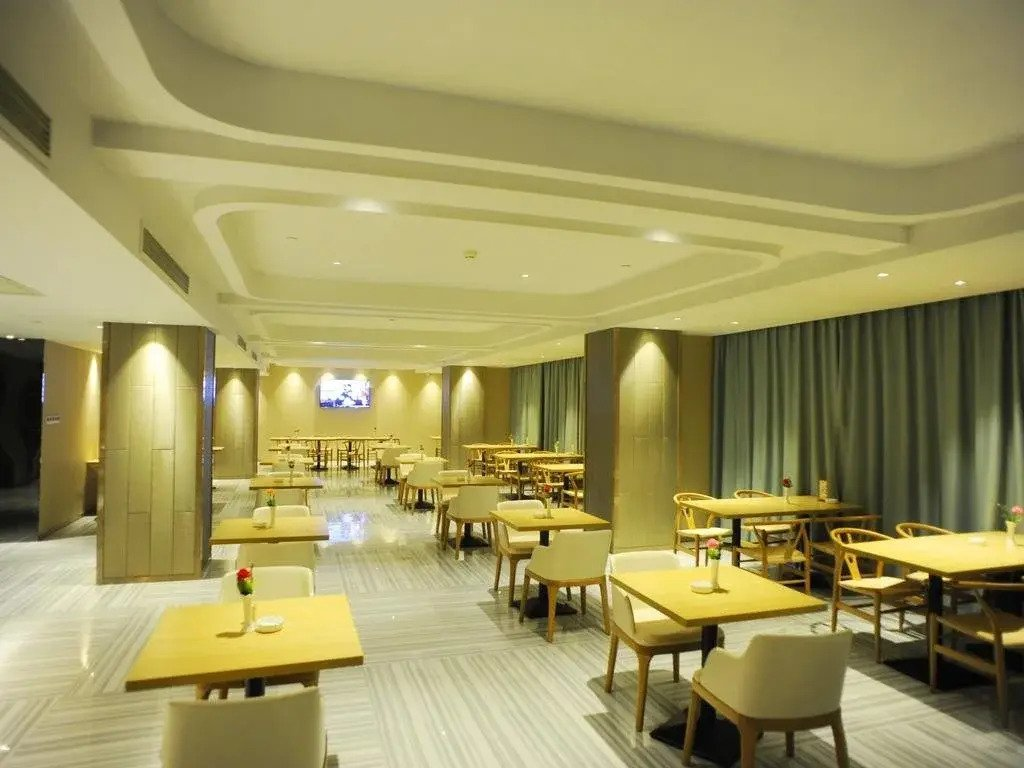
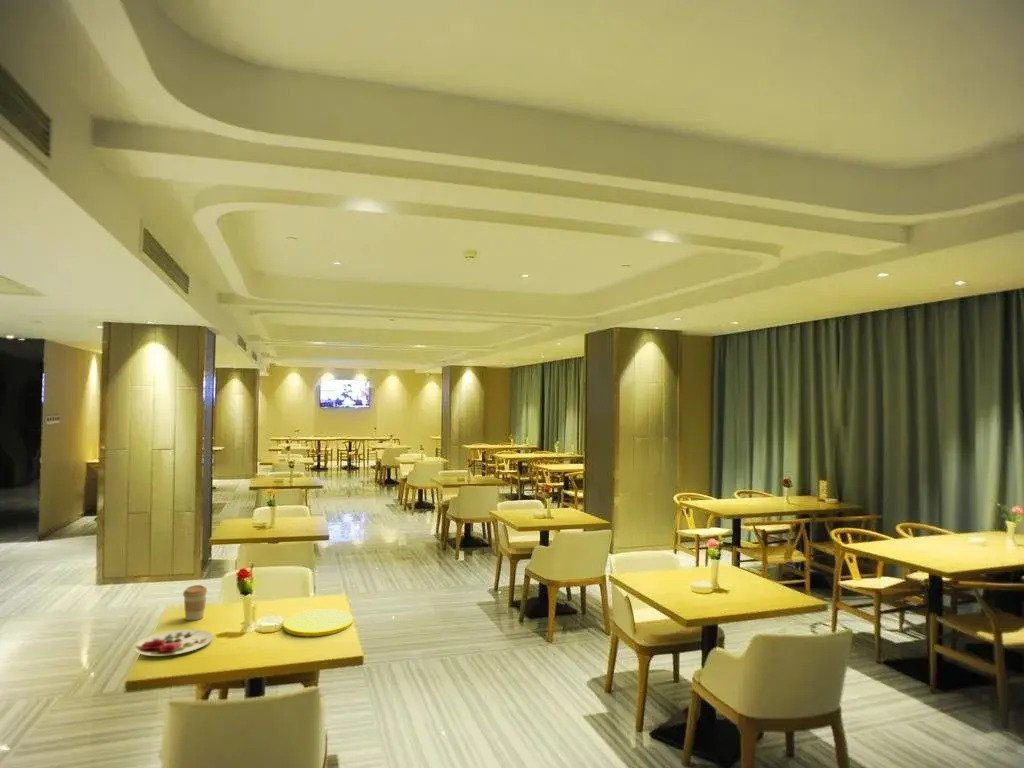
+ plate (174, 641)
+ coffee cup (194, 602)
+ plate (318, 621)
